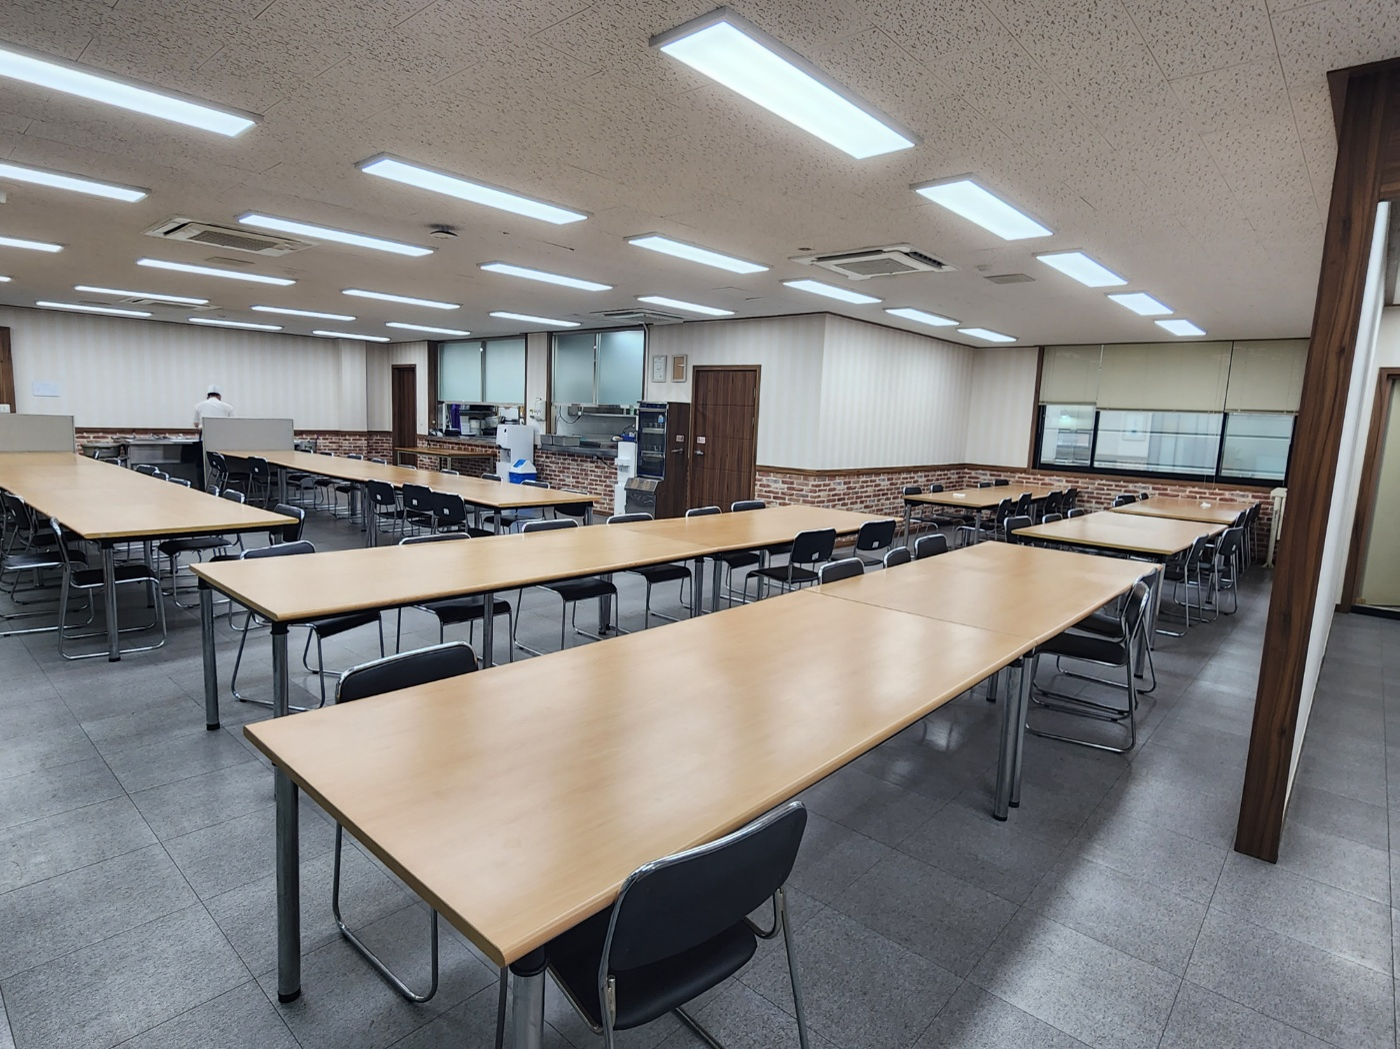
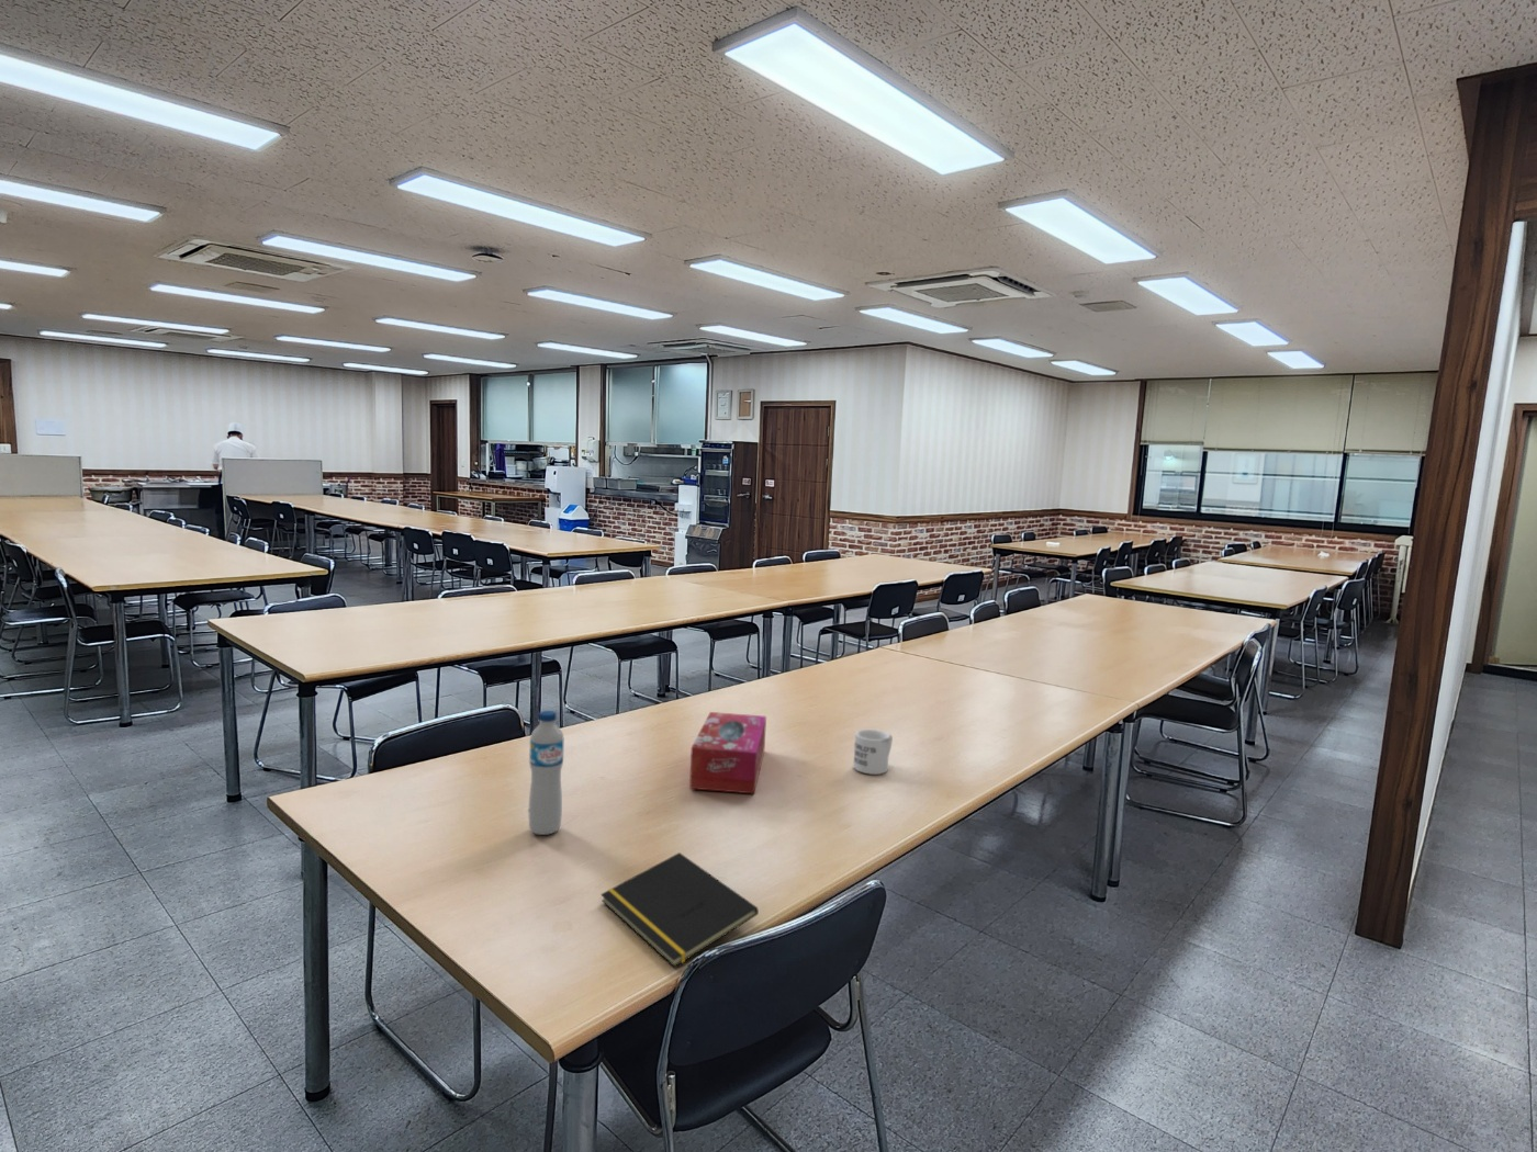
+ tissue box (730, 749)
+ water bottle (546, 771)
+ mug (875, 749)
+ notepad (678, 904)
